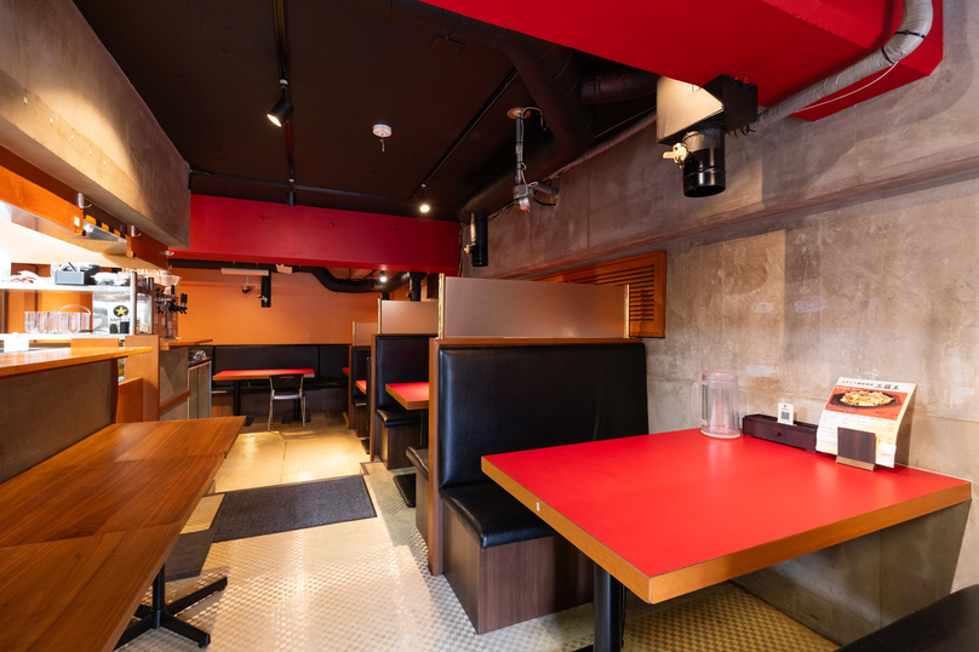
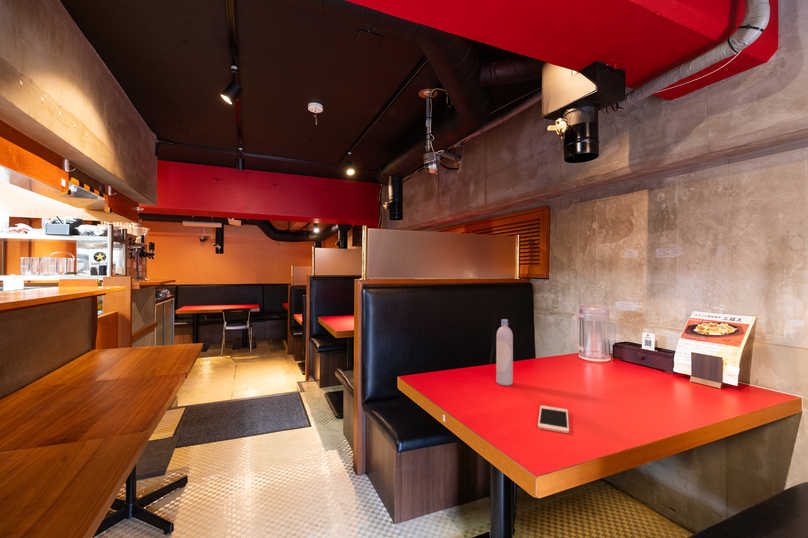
+ bottle (504, 351)
+ cell phone (553, 418)
